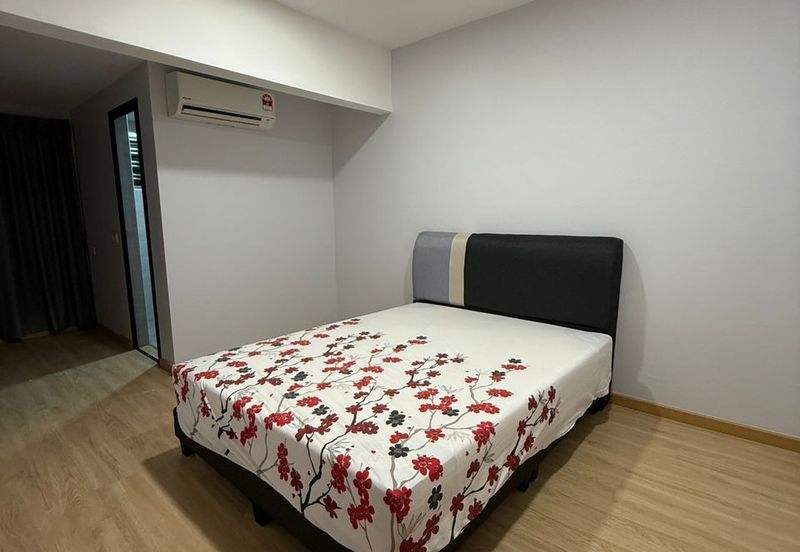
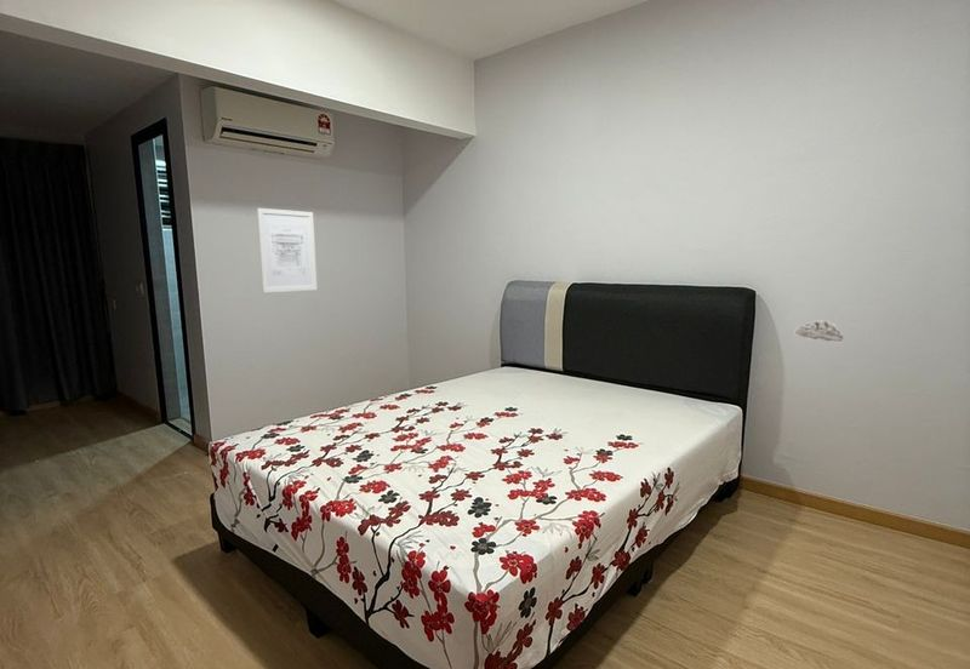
+ wall ornament (818, 330)
+ wall art (289, 251)
